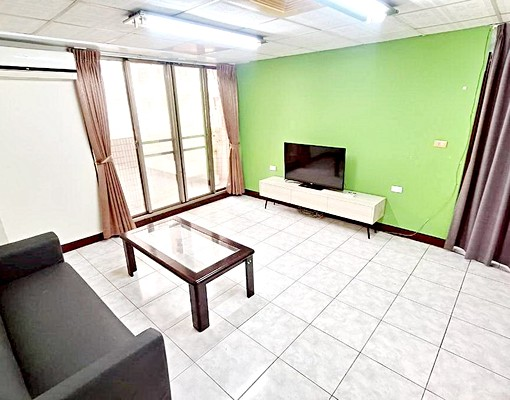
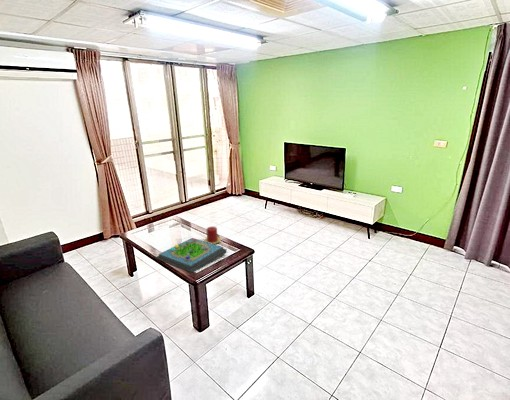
+ candle (212, 234)
+ board game (191, 250)
